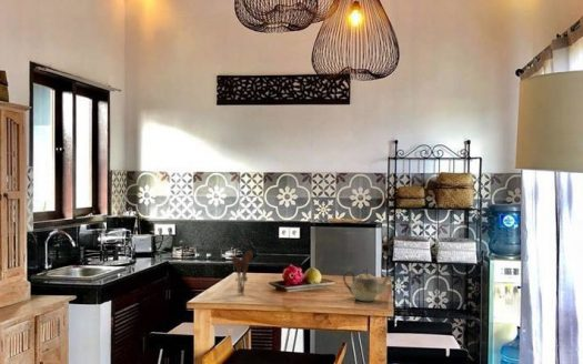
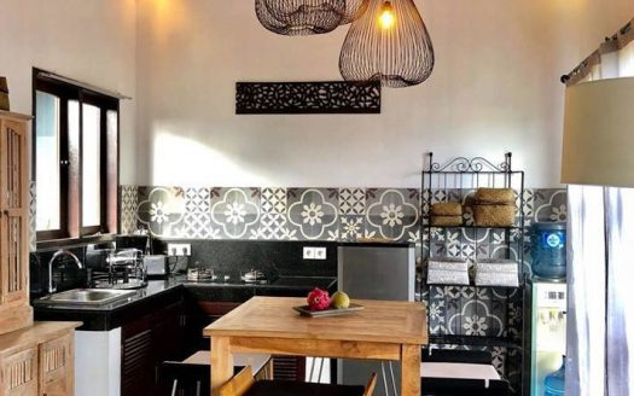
- teapot (368, 284)
- utensil holder (242, 272)
